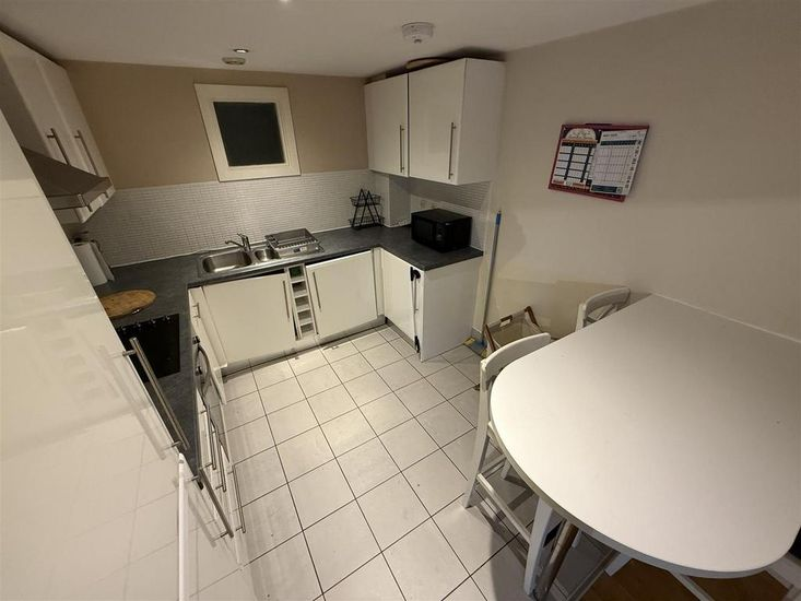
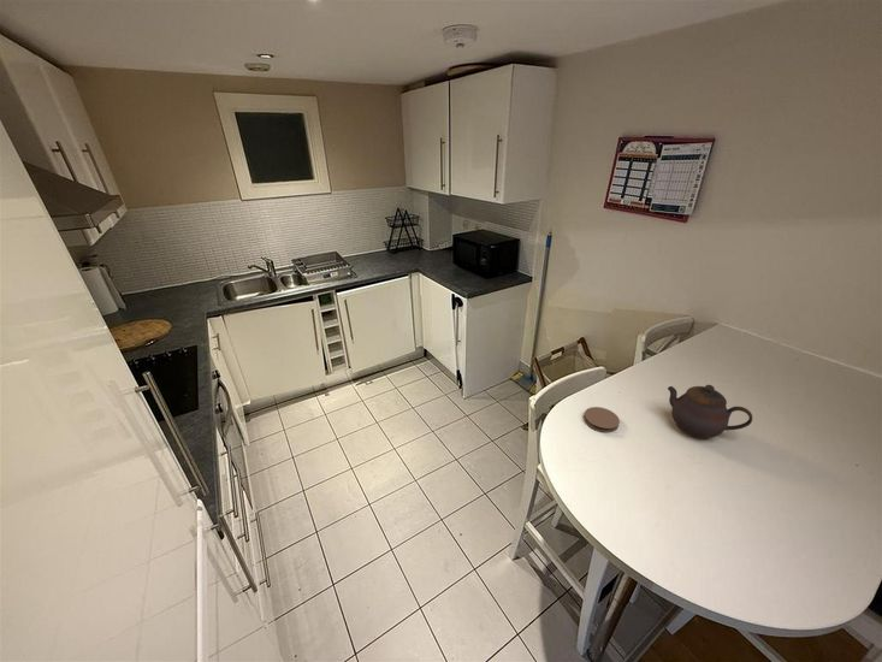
+ teapot (705, 408)
+ coaster (600, 419)
